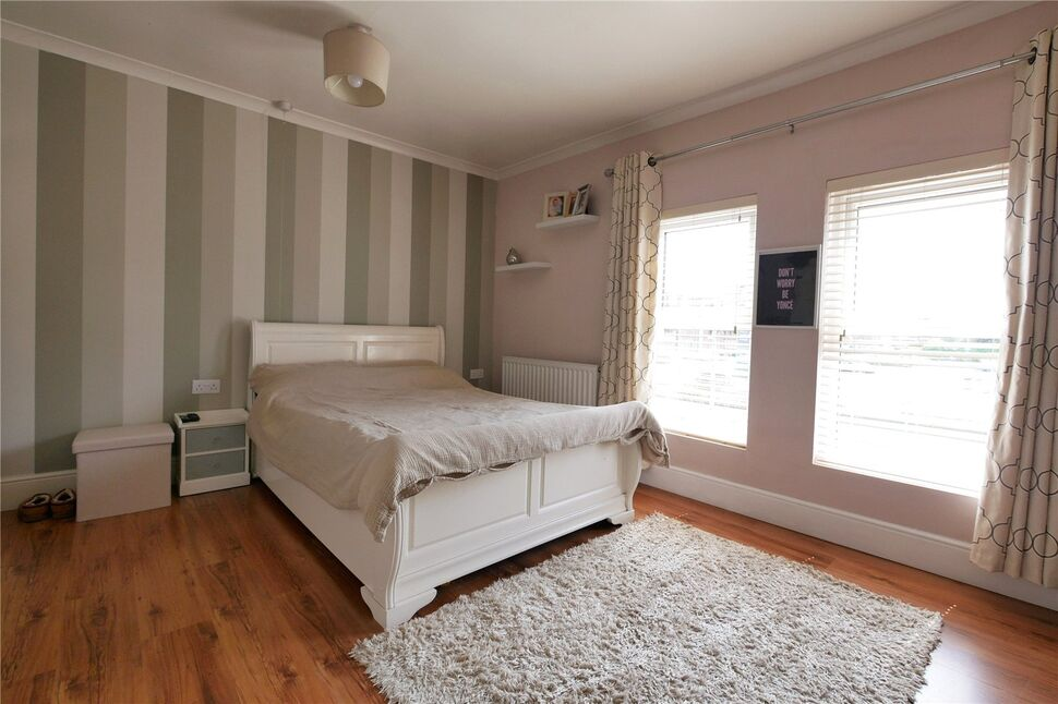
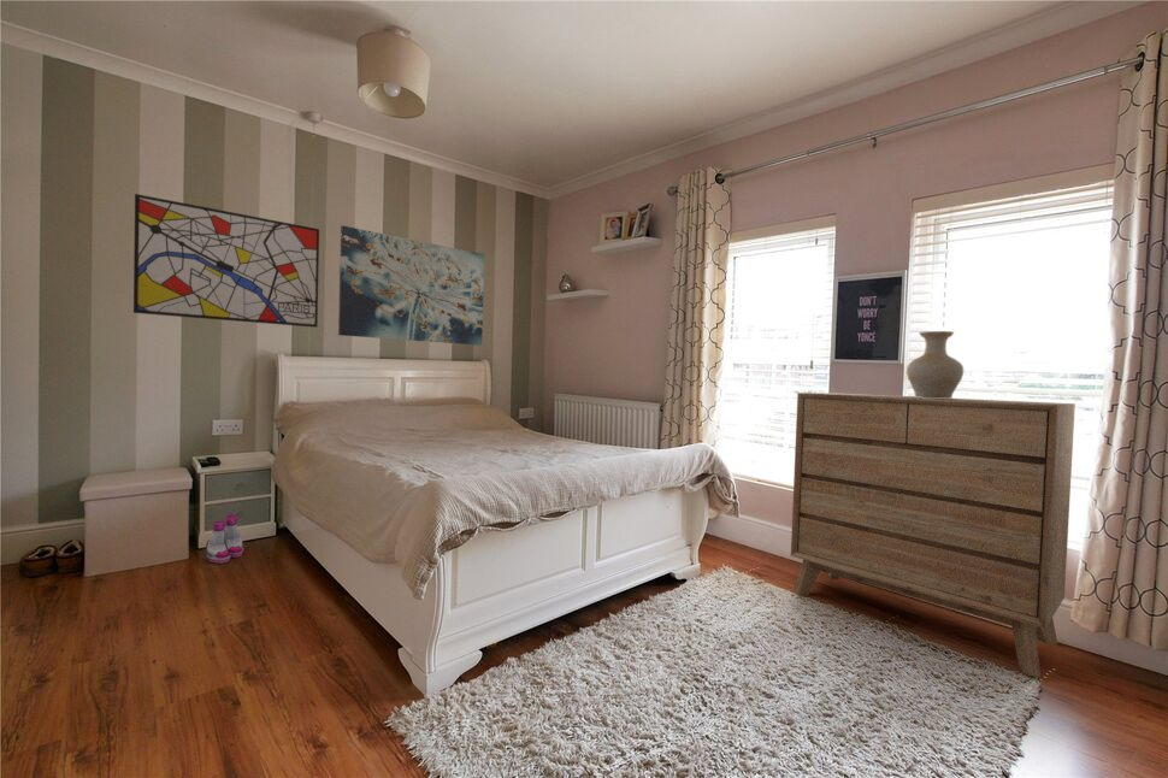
+ wall art (235, 266)
+ wall art (417, 290)
+ vase (934, 365)
+ boots (225, 536)
+ dresser (919, 507)
